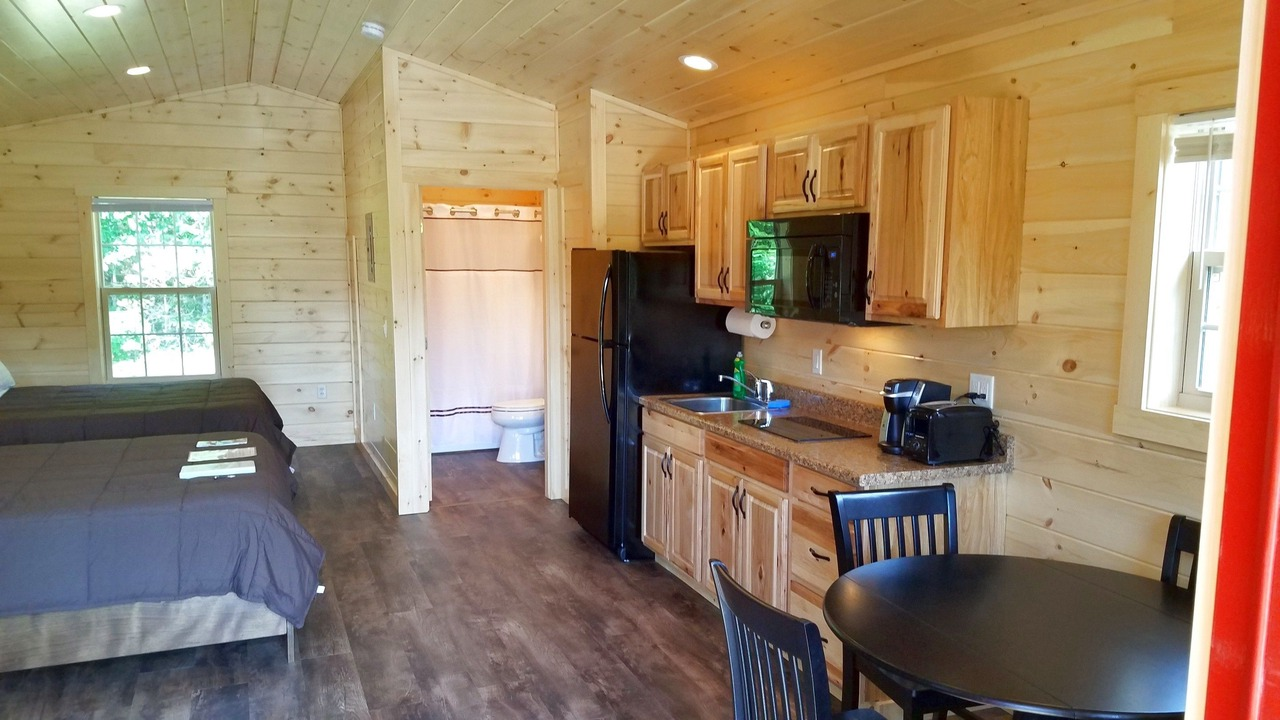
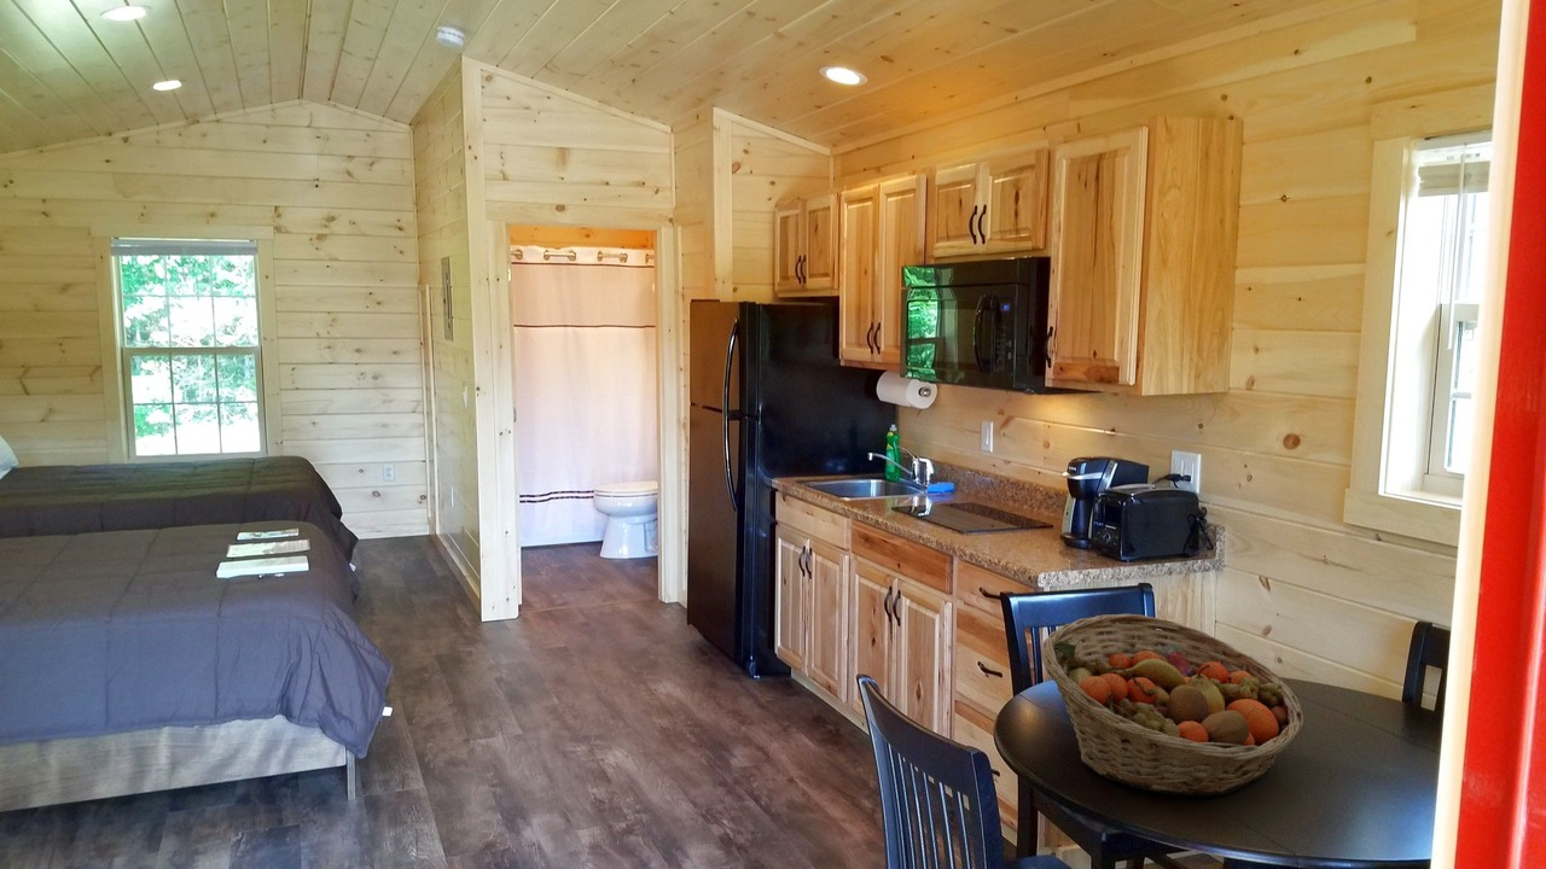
+ fruit basket (1168, 699)
